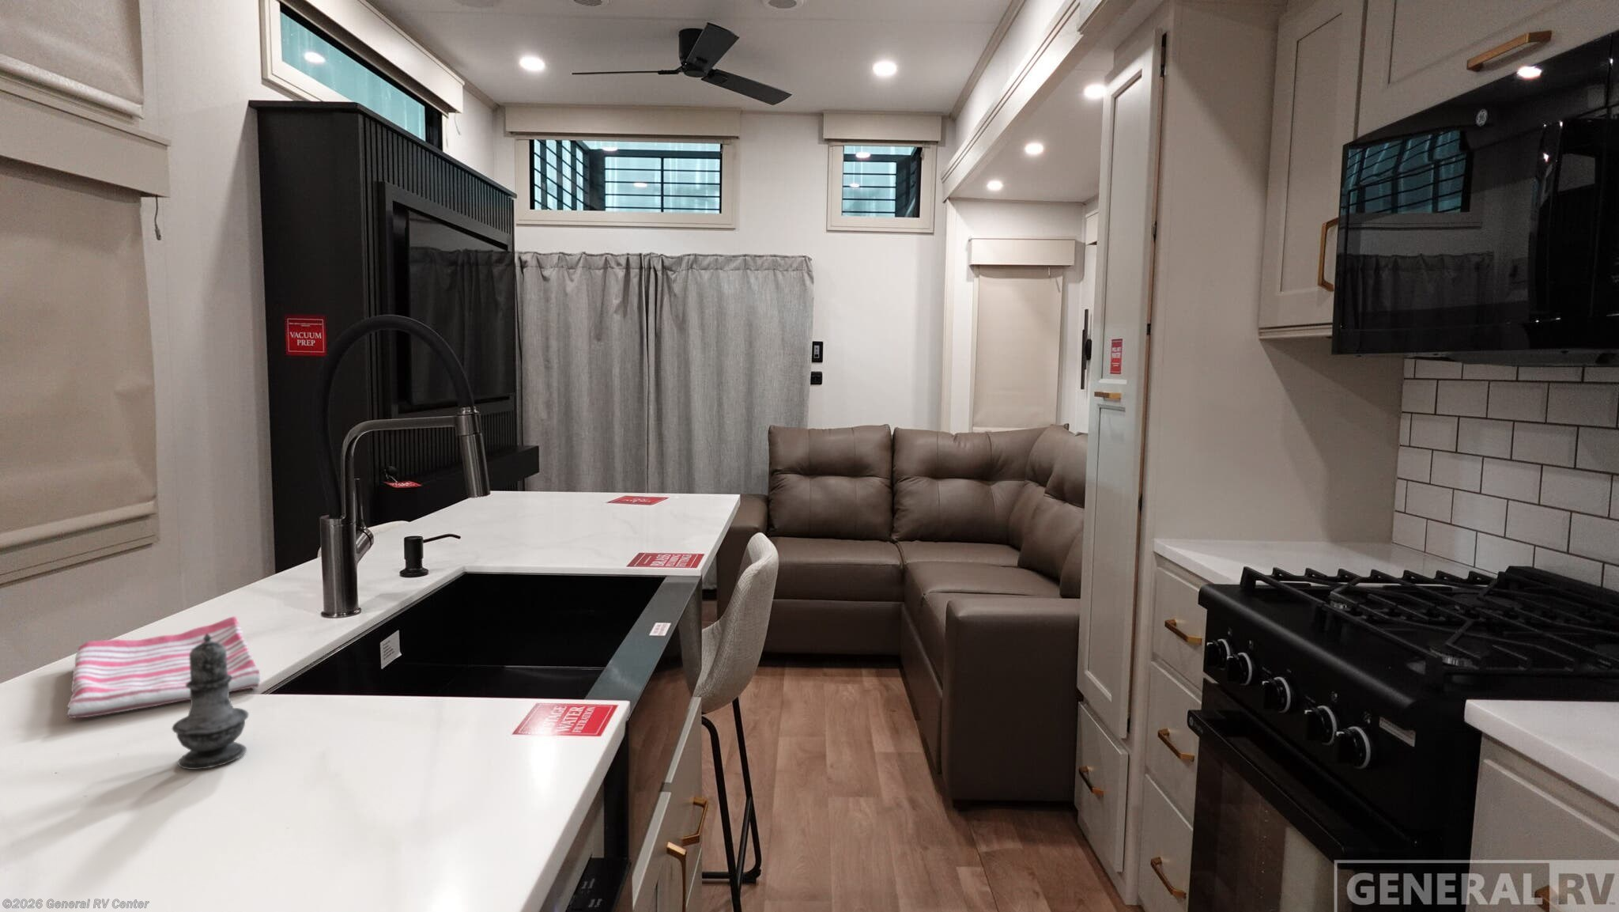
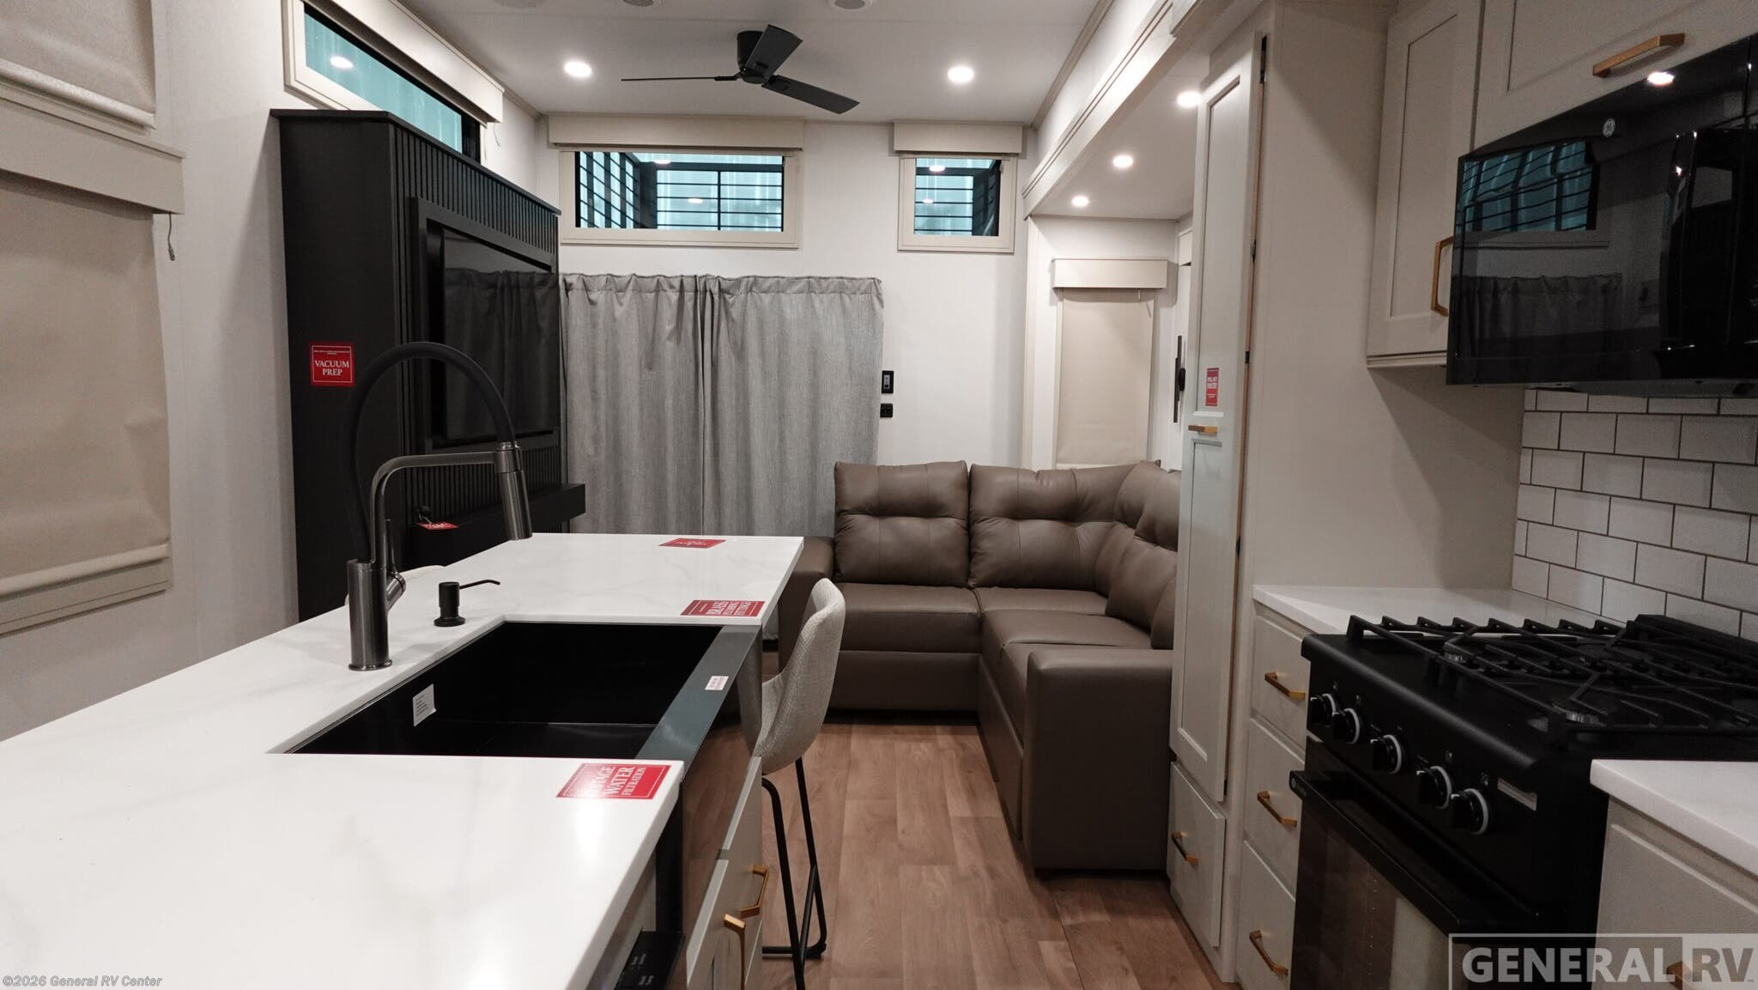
- salt shaker (209, 695)
- dish towel (166, 662)
